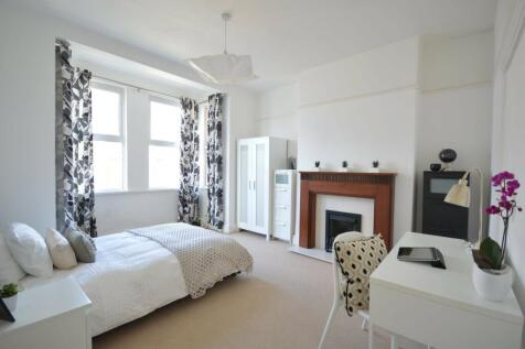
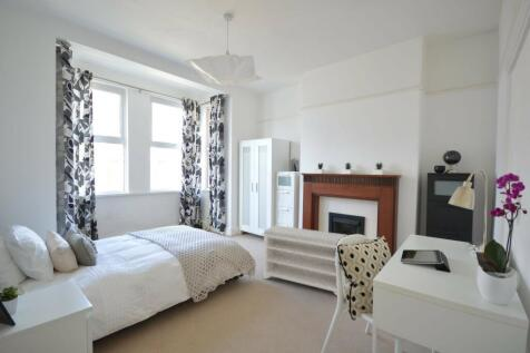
+ bench (304, 257)
